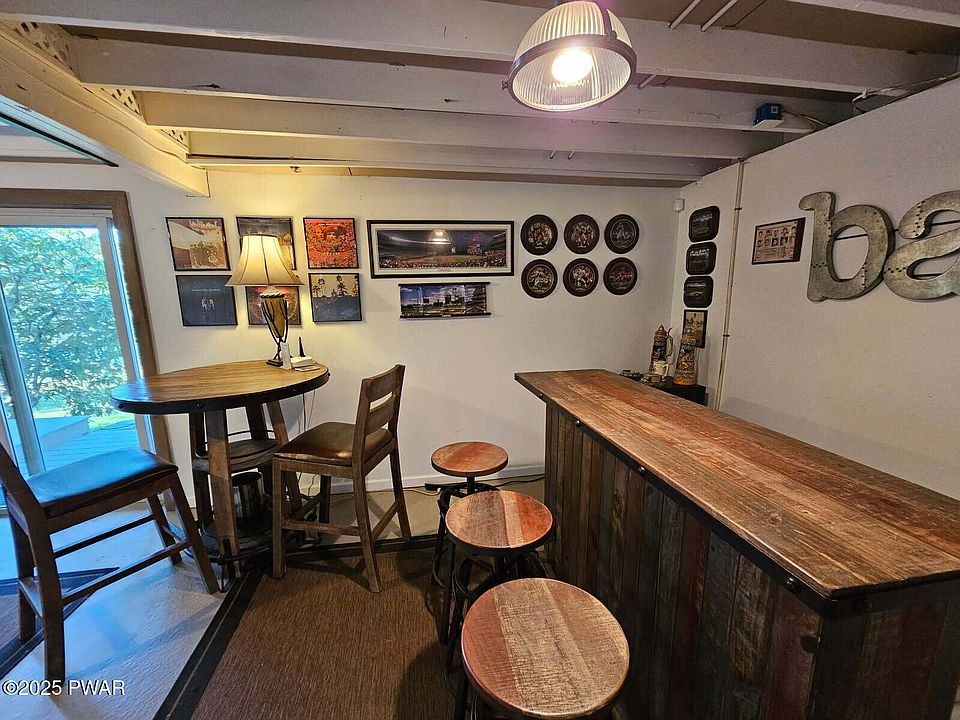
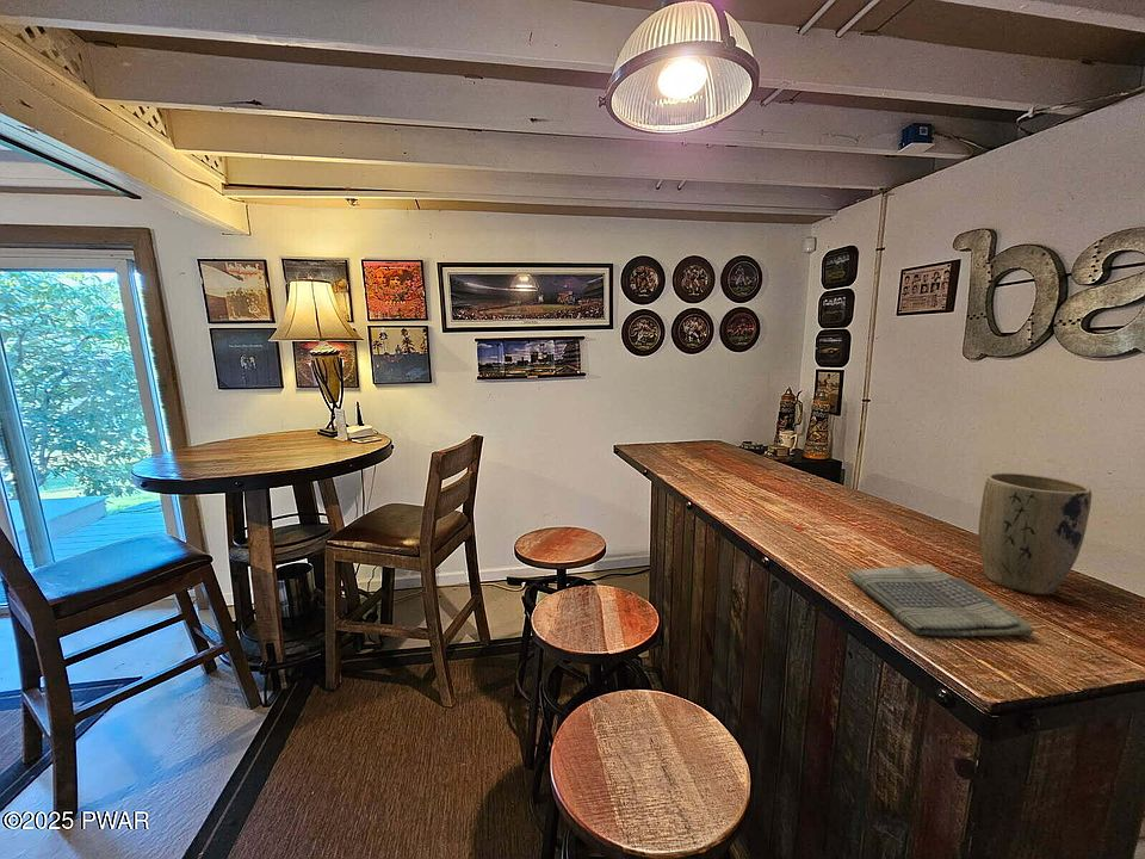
+ plant pot (1027, 532)
+ dish towel (932, 597)
